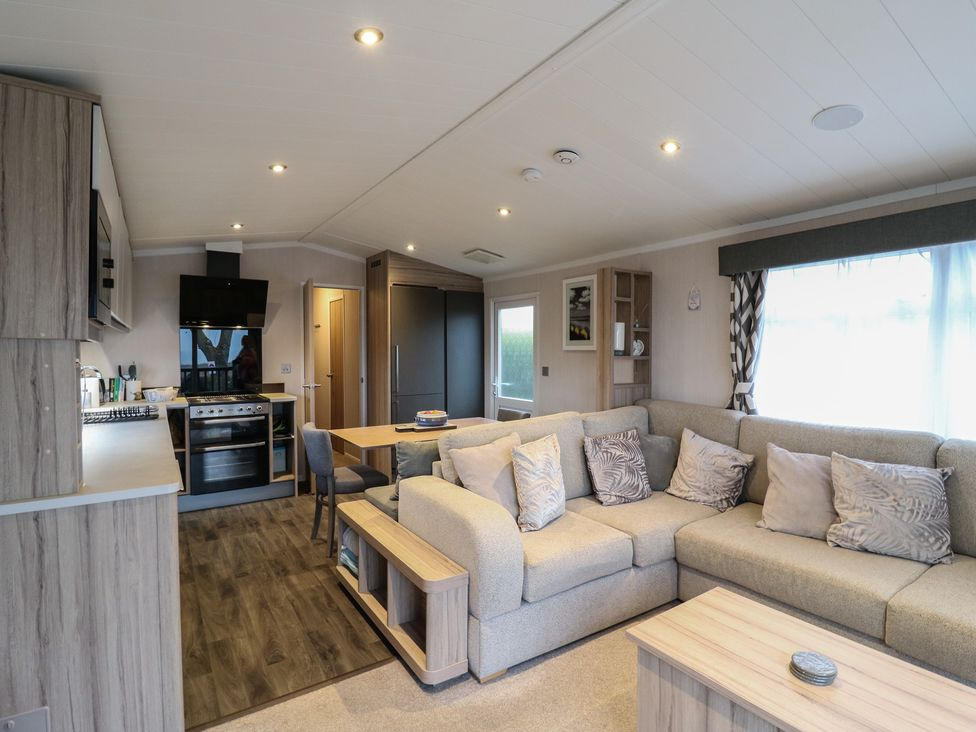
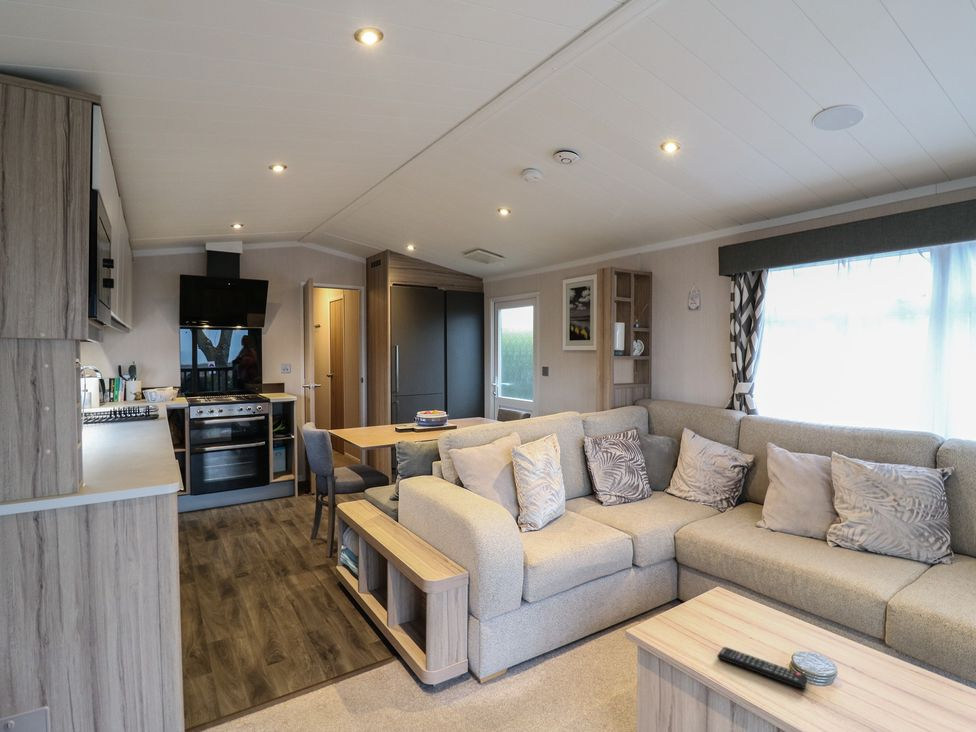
+ remote control (760, 667)
